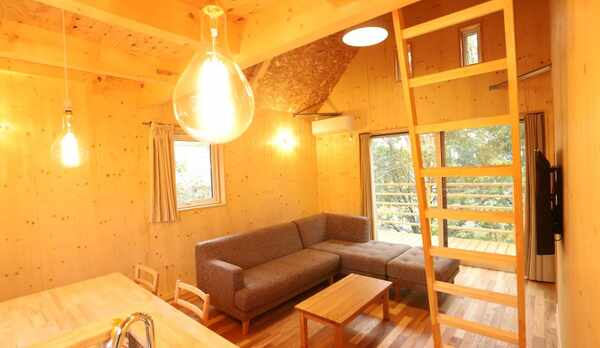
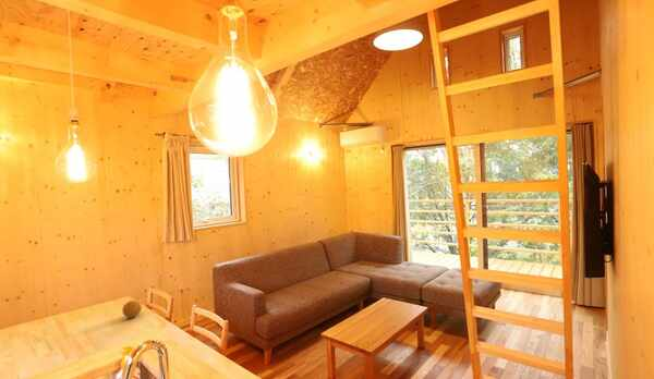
+ fruit (132, 308)
